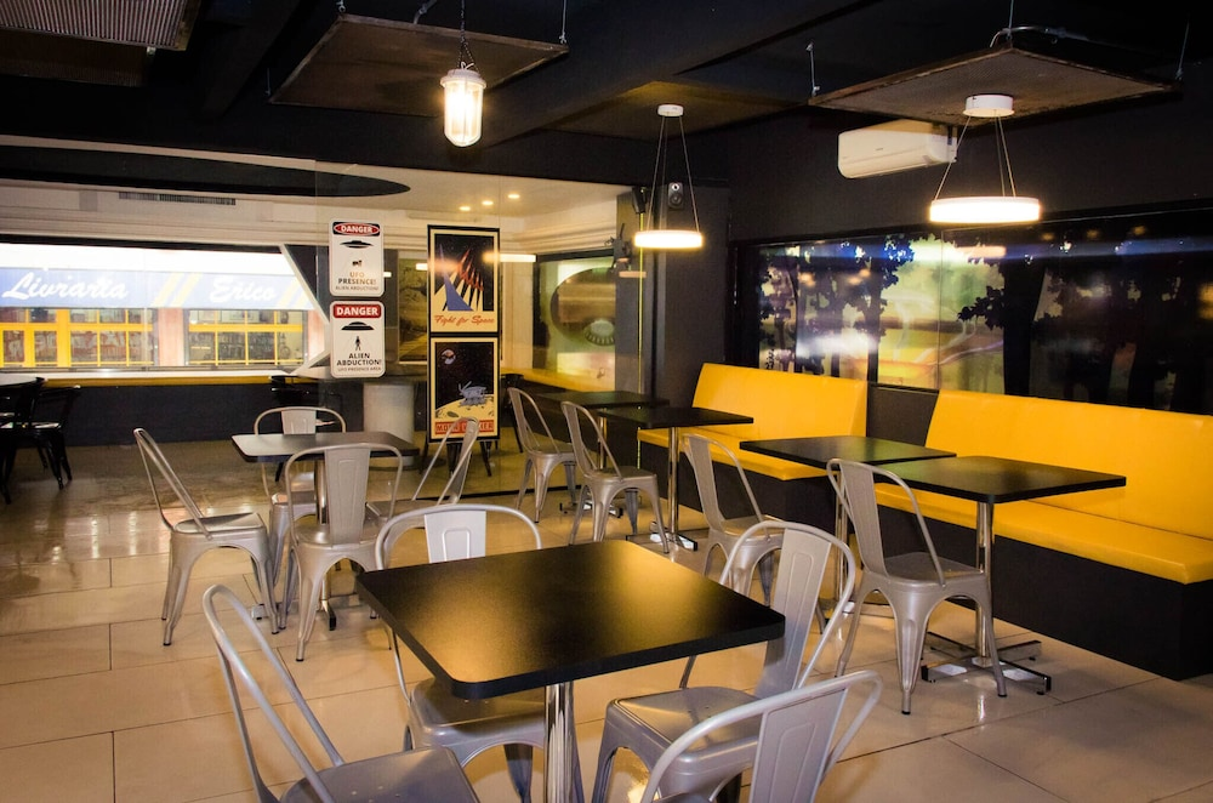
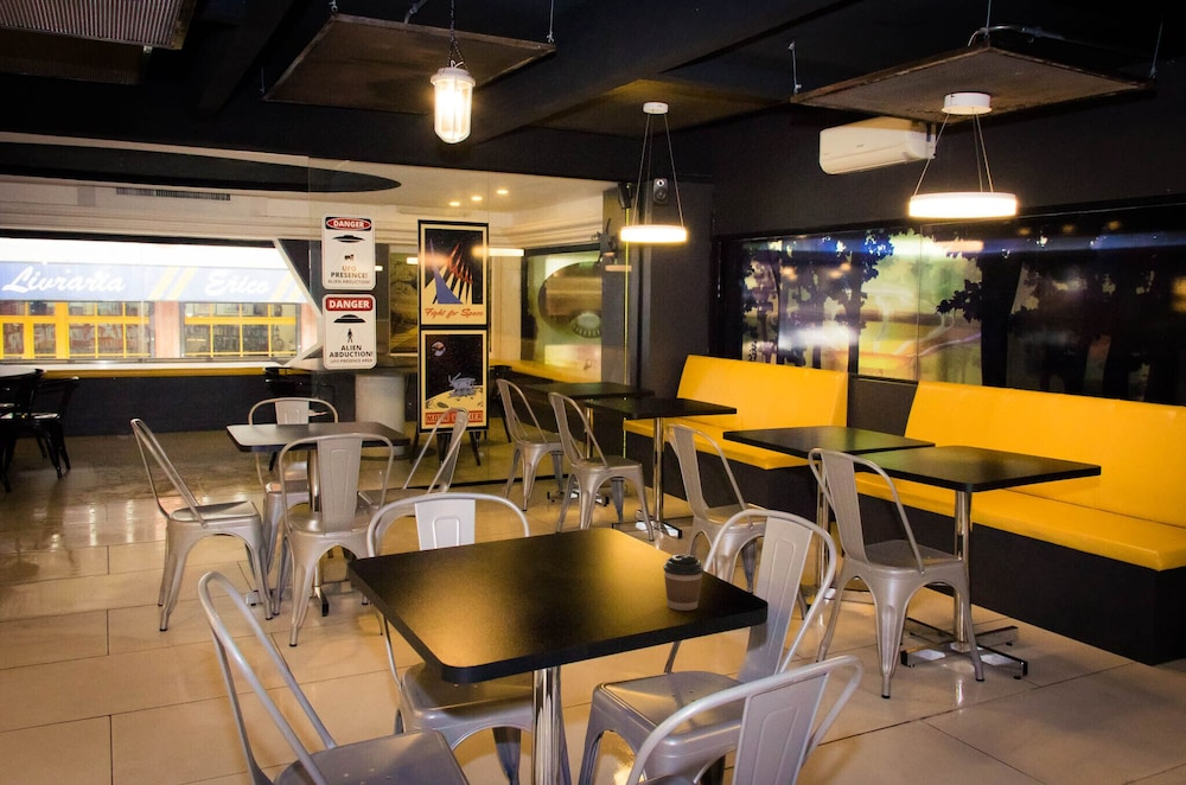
+ coffee cup (683, 580)
